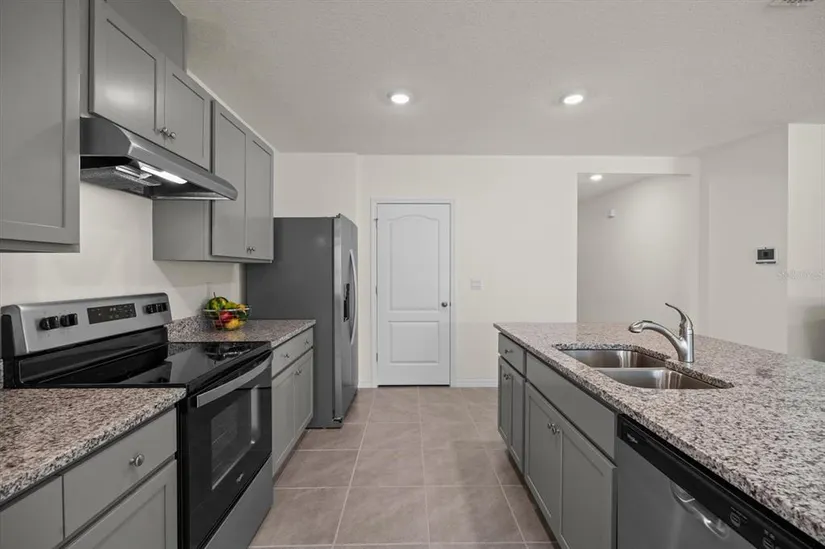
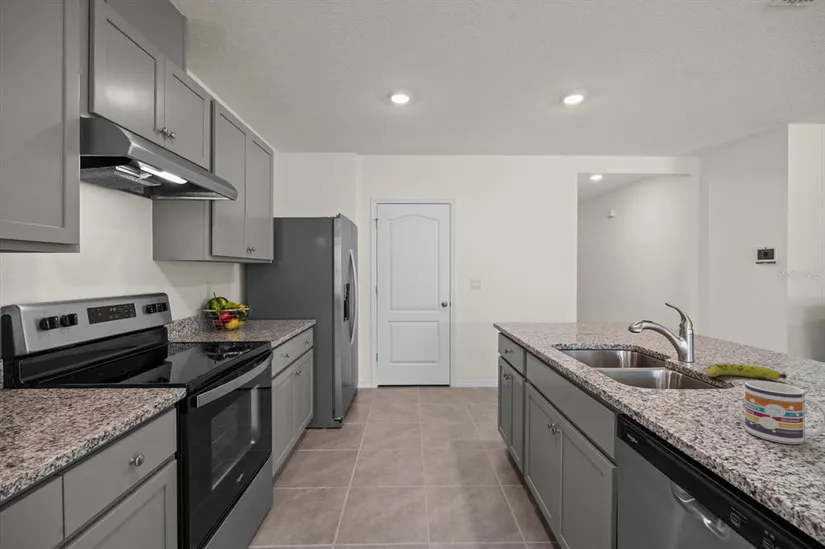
+ mug (780, 412)
+ fruit (744, 373)
